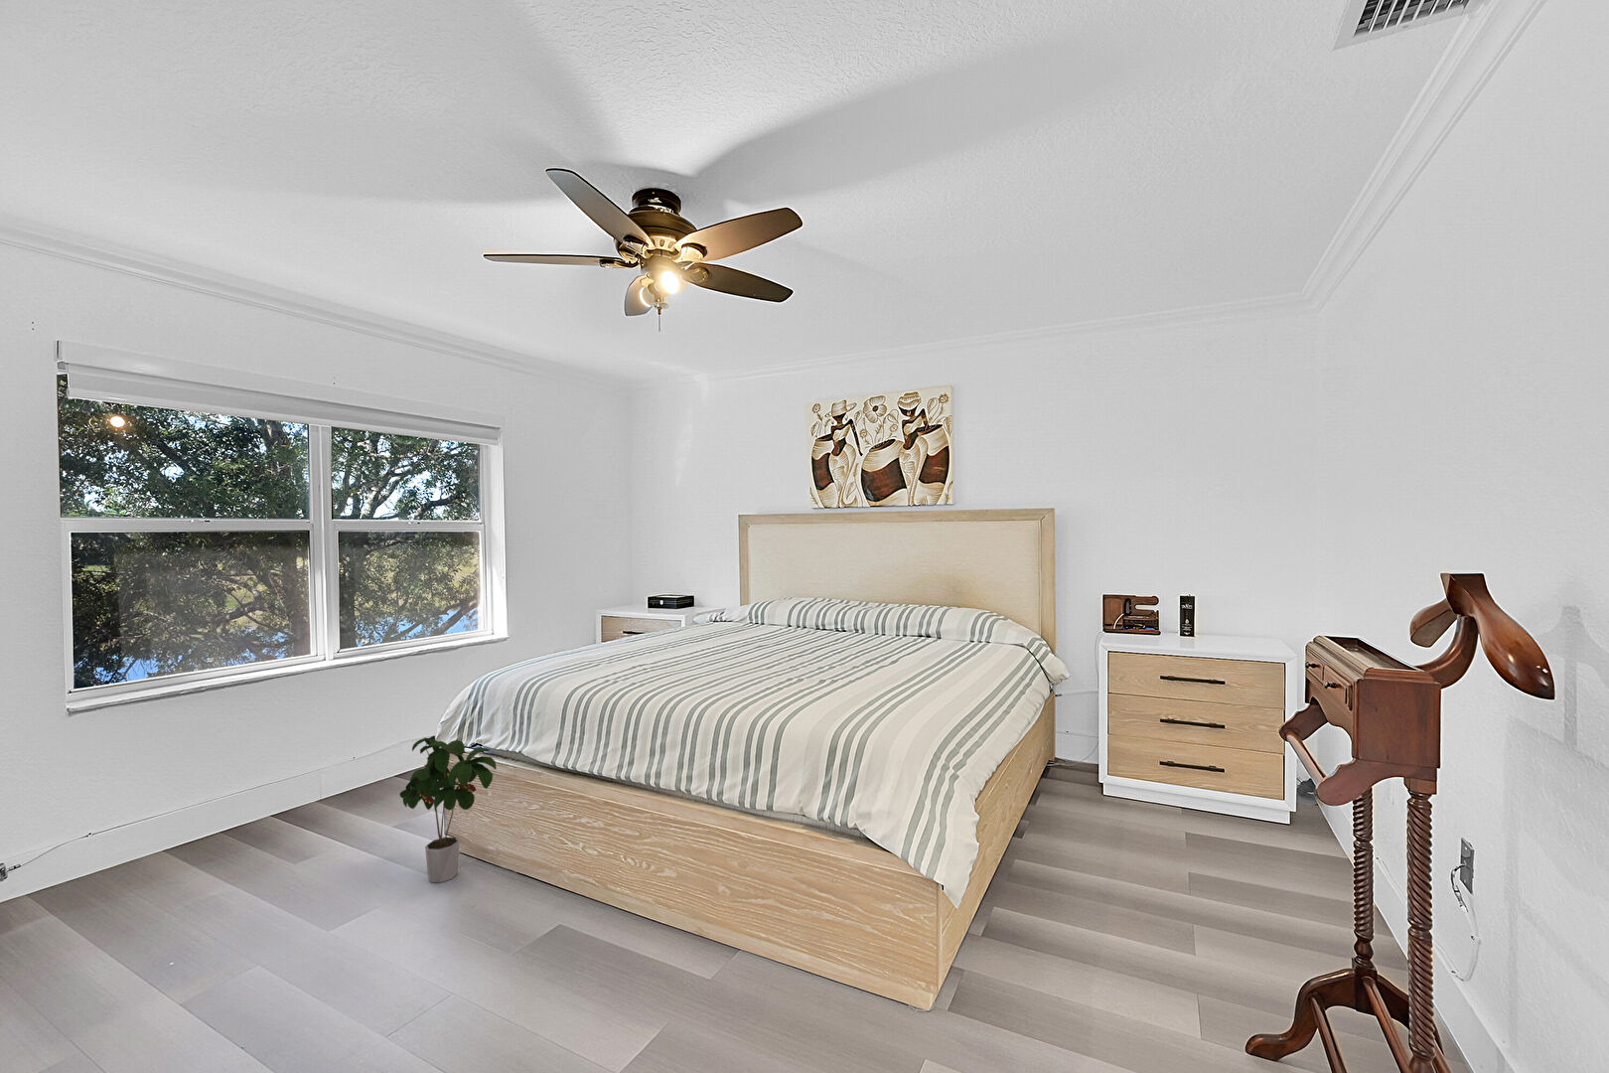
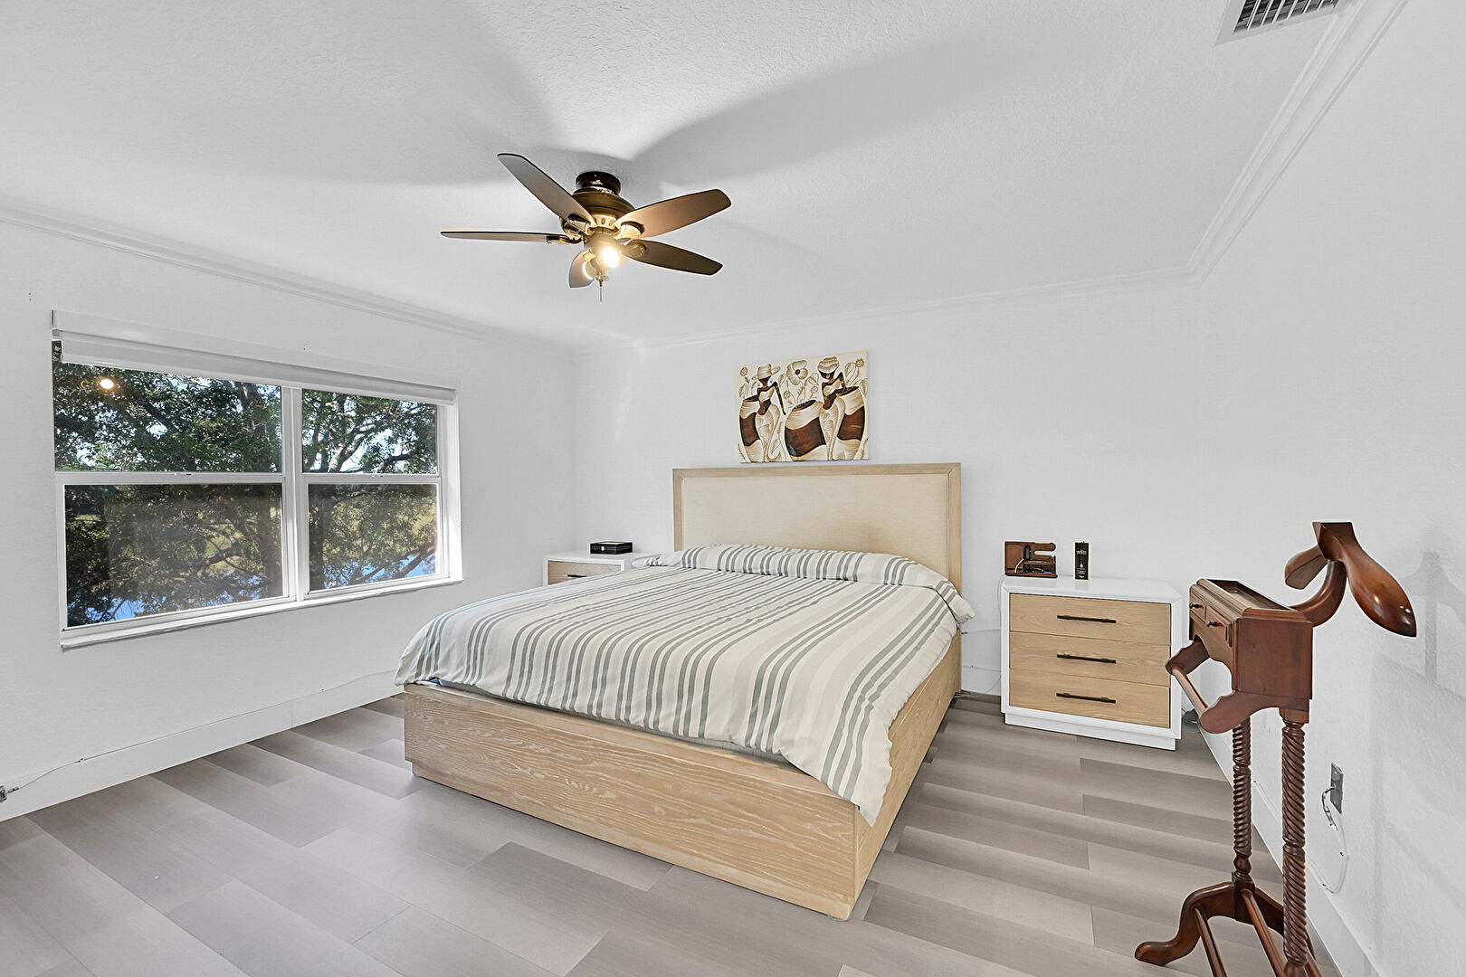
- potted plant (444, 806)
